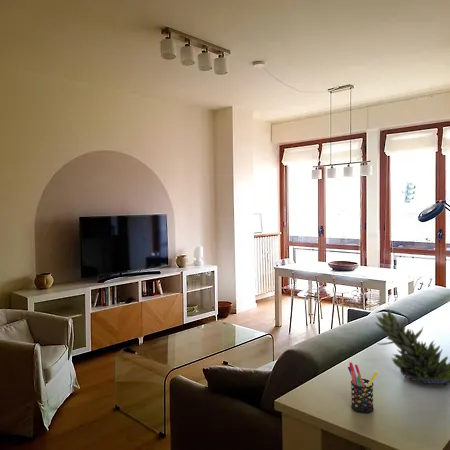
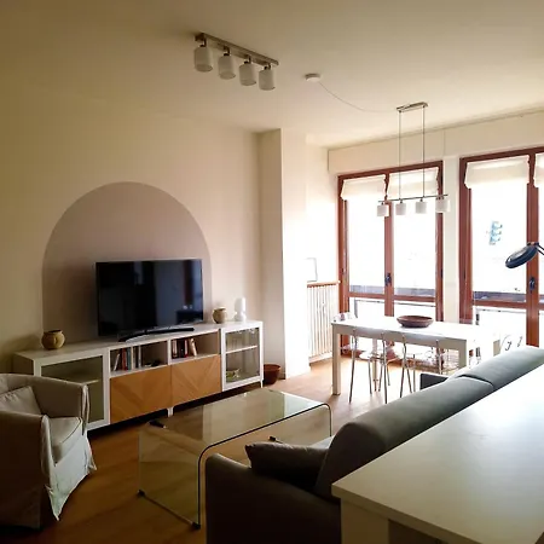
- pen holder (360, 386)
- succulent plant (416, 343)
